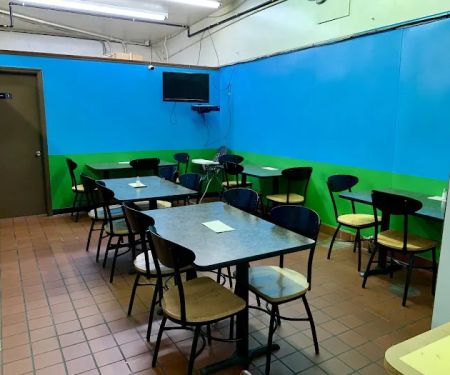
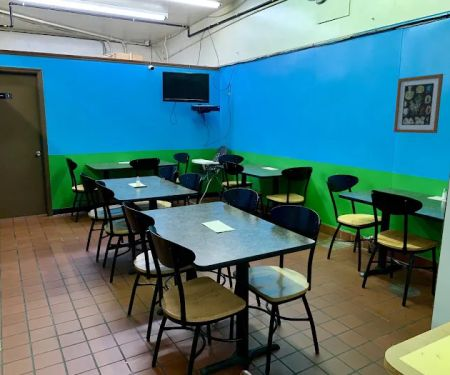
+ wall art (416, 104)
